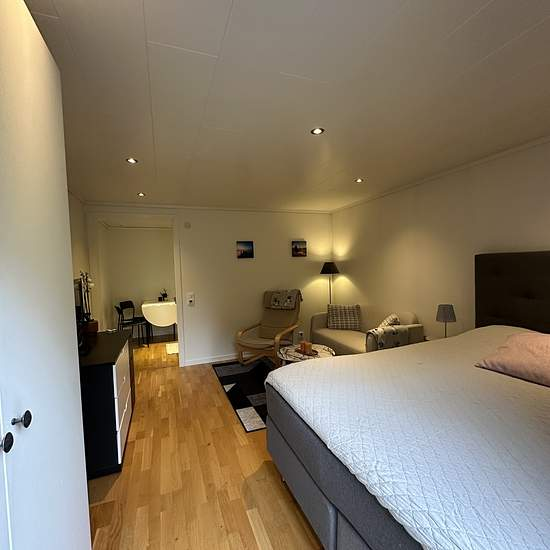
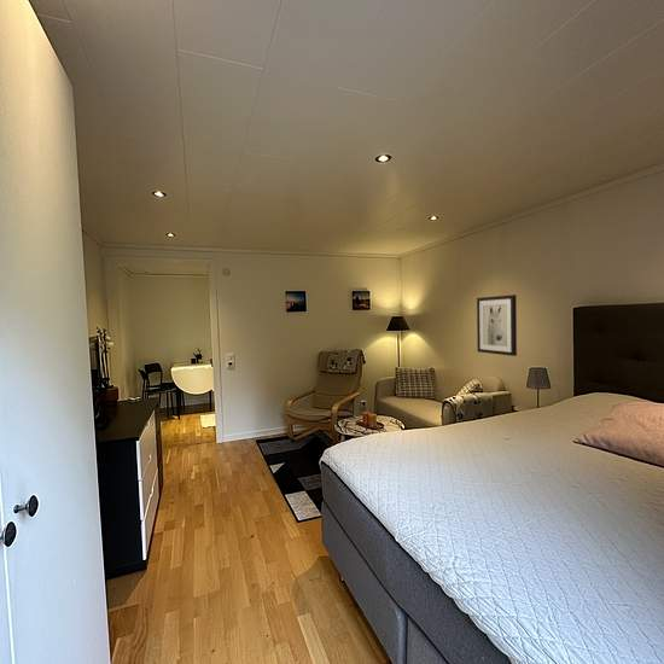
+ wall art (495, 325)
